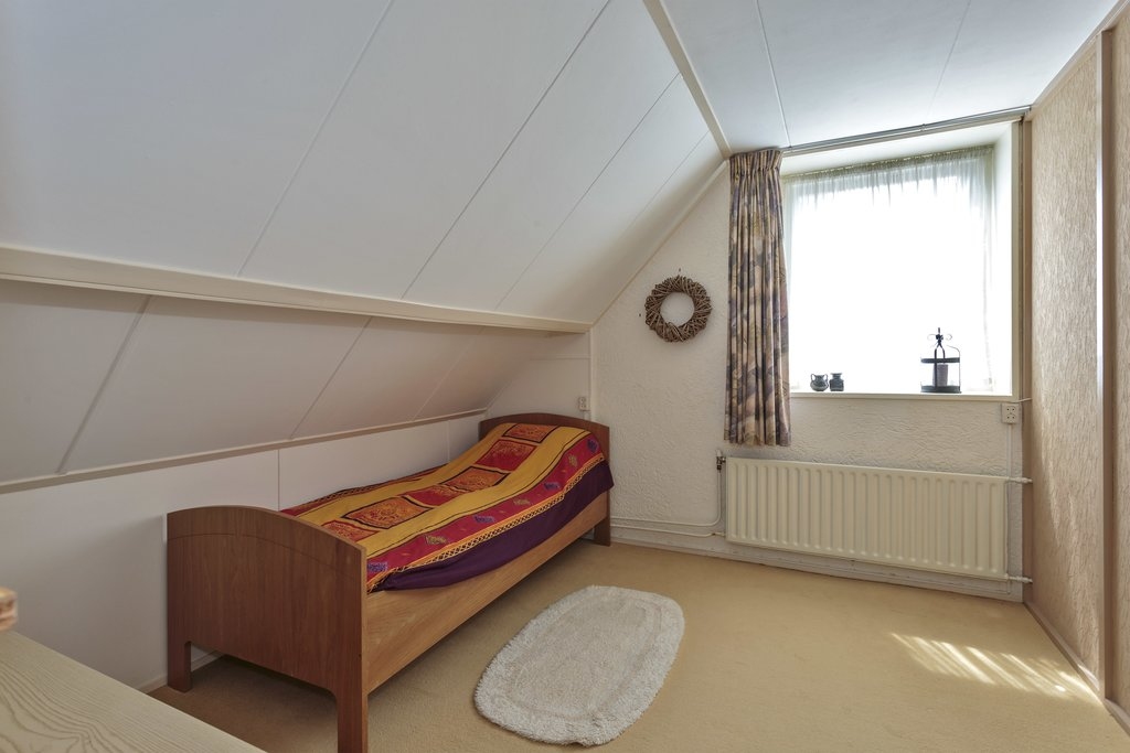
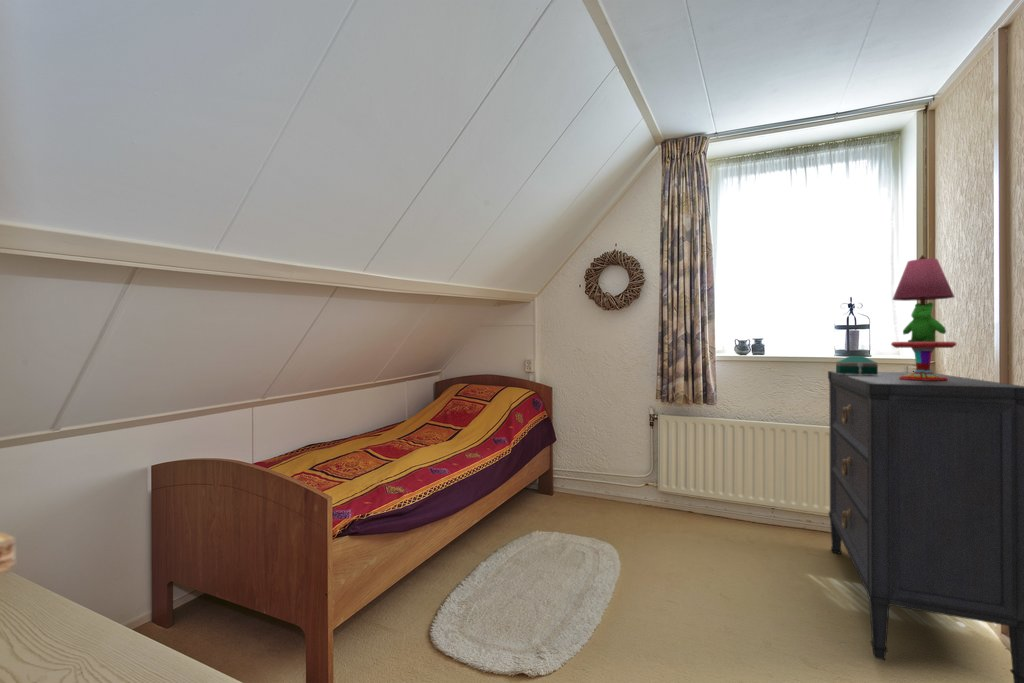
+ dresser (905, 491)
+ wooden box (856, 364)
+ table lamp (922, 316)
